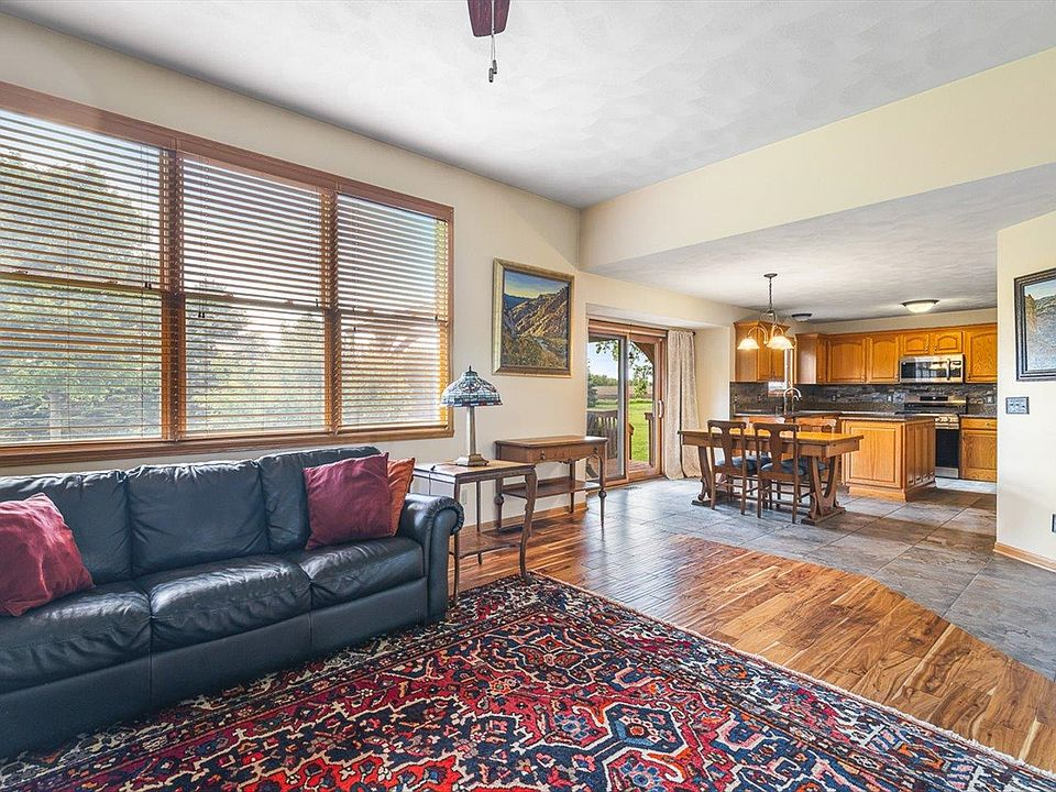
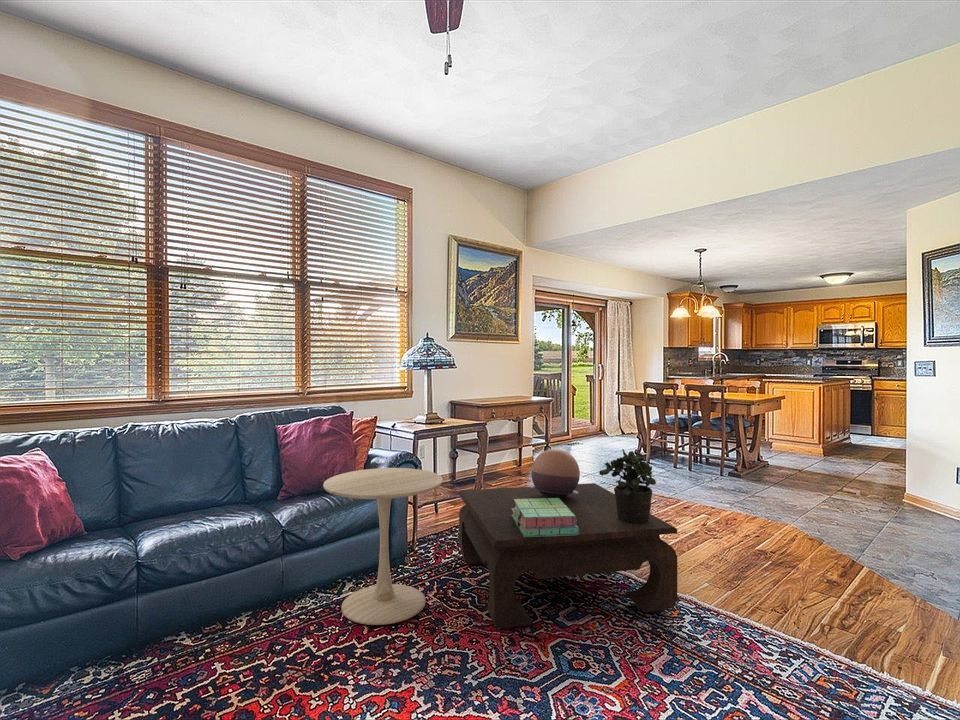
+ decorative bowl (554, 473)
+ side table (384, 542)
+ stack of books (543, 515)
+ coffee table (554, 543)
+ potted plant (629, 483)
